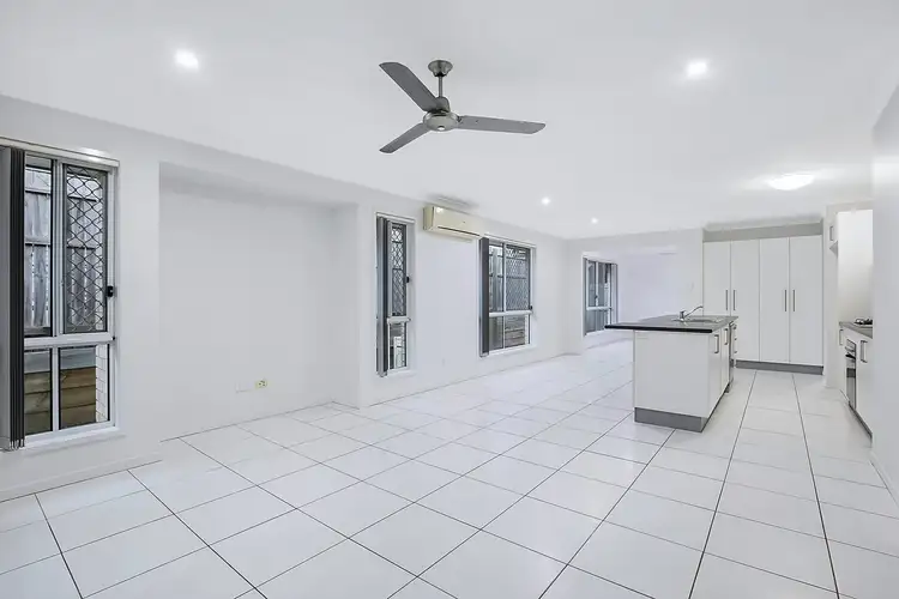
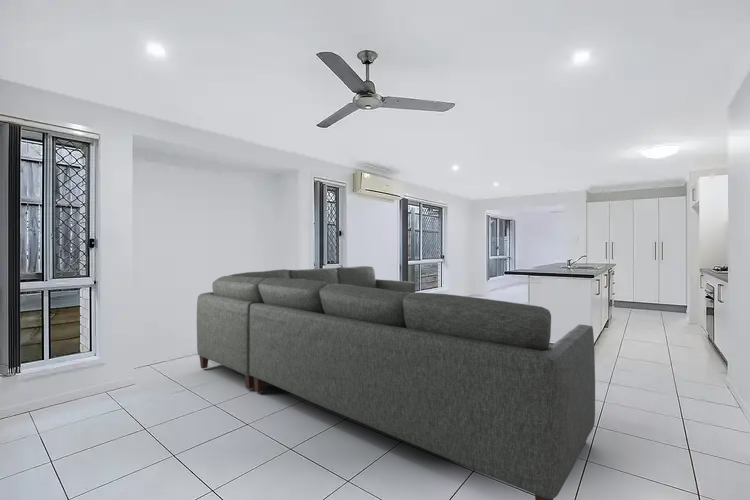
+ sofa (406, 322)
